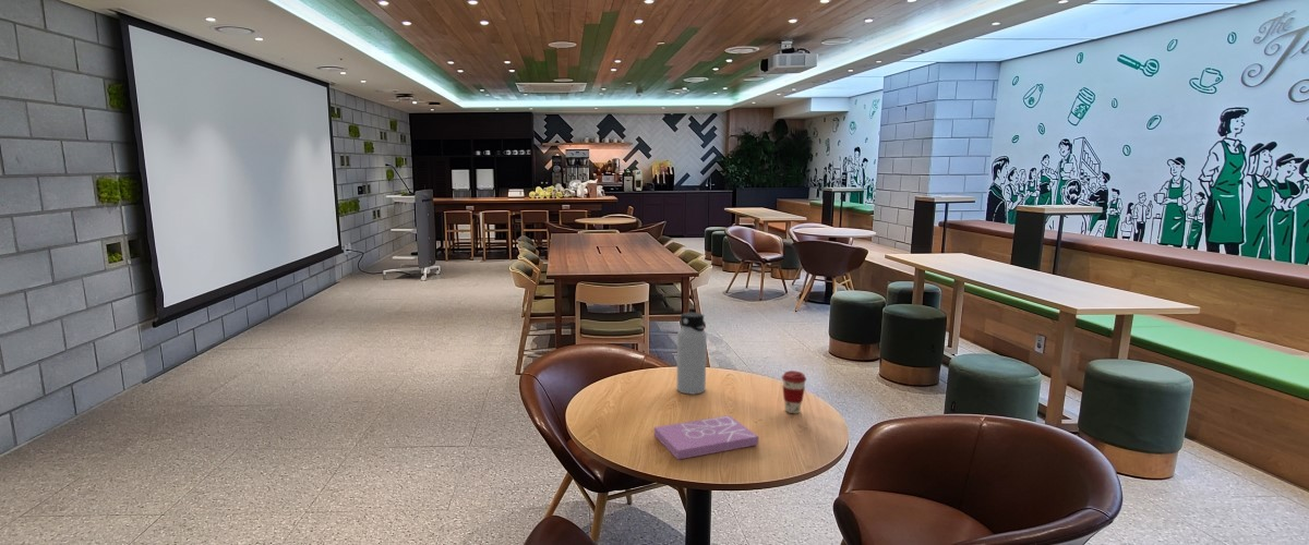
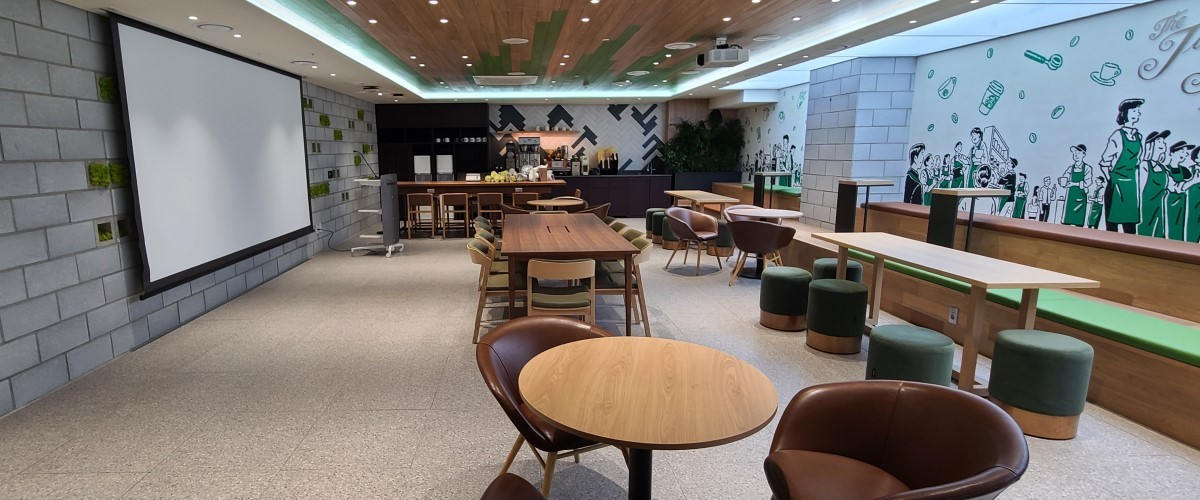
- book (705, 435)
- water bottle (692, 352)
- coffee cup (793, 392)
